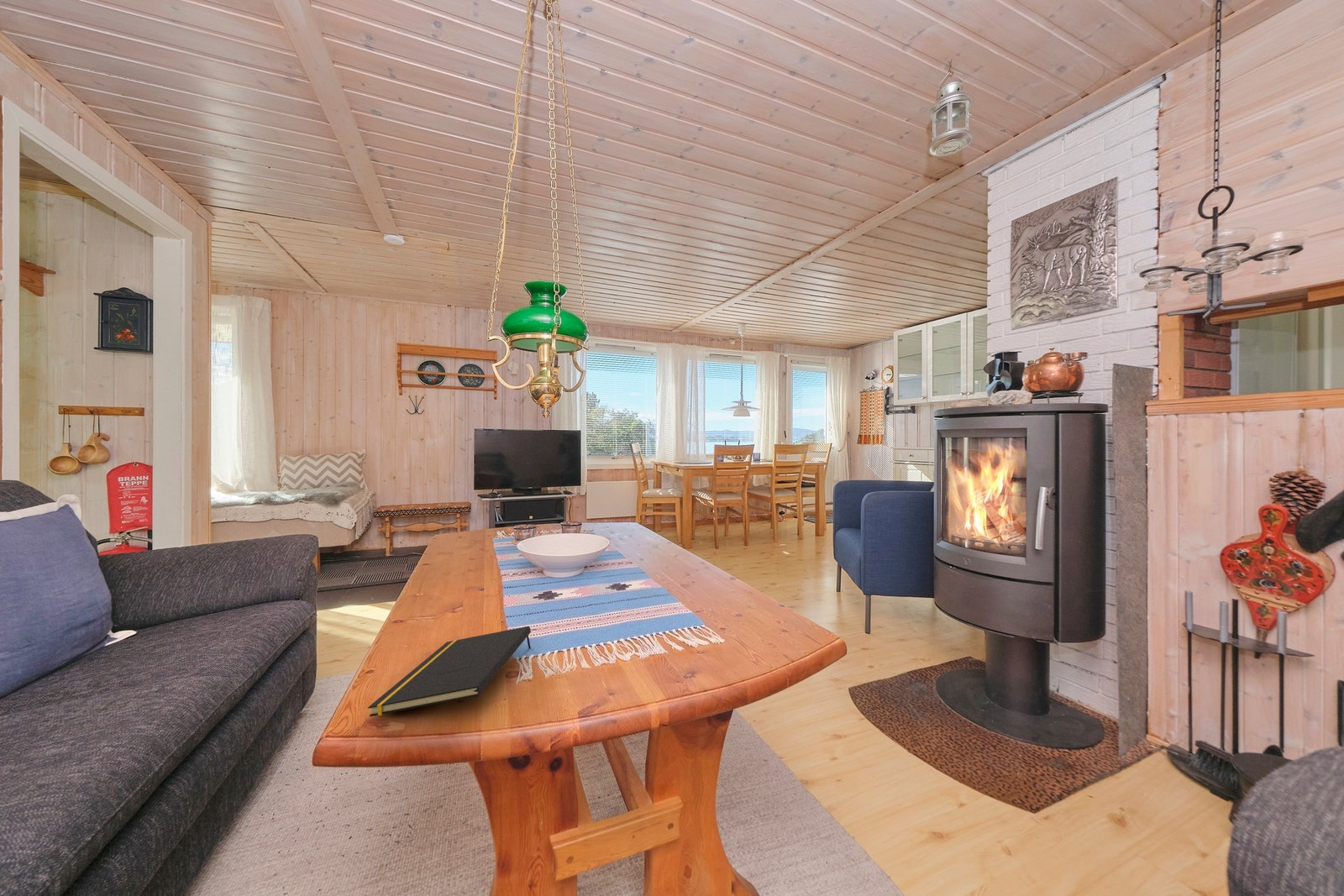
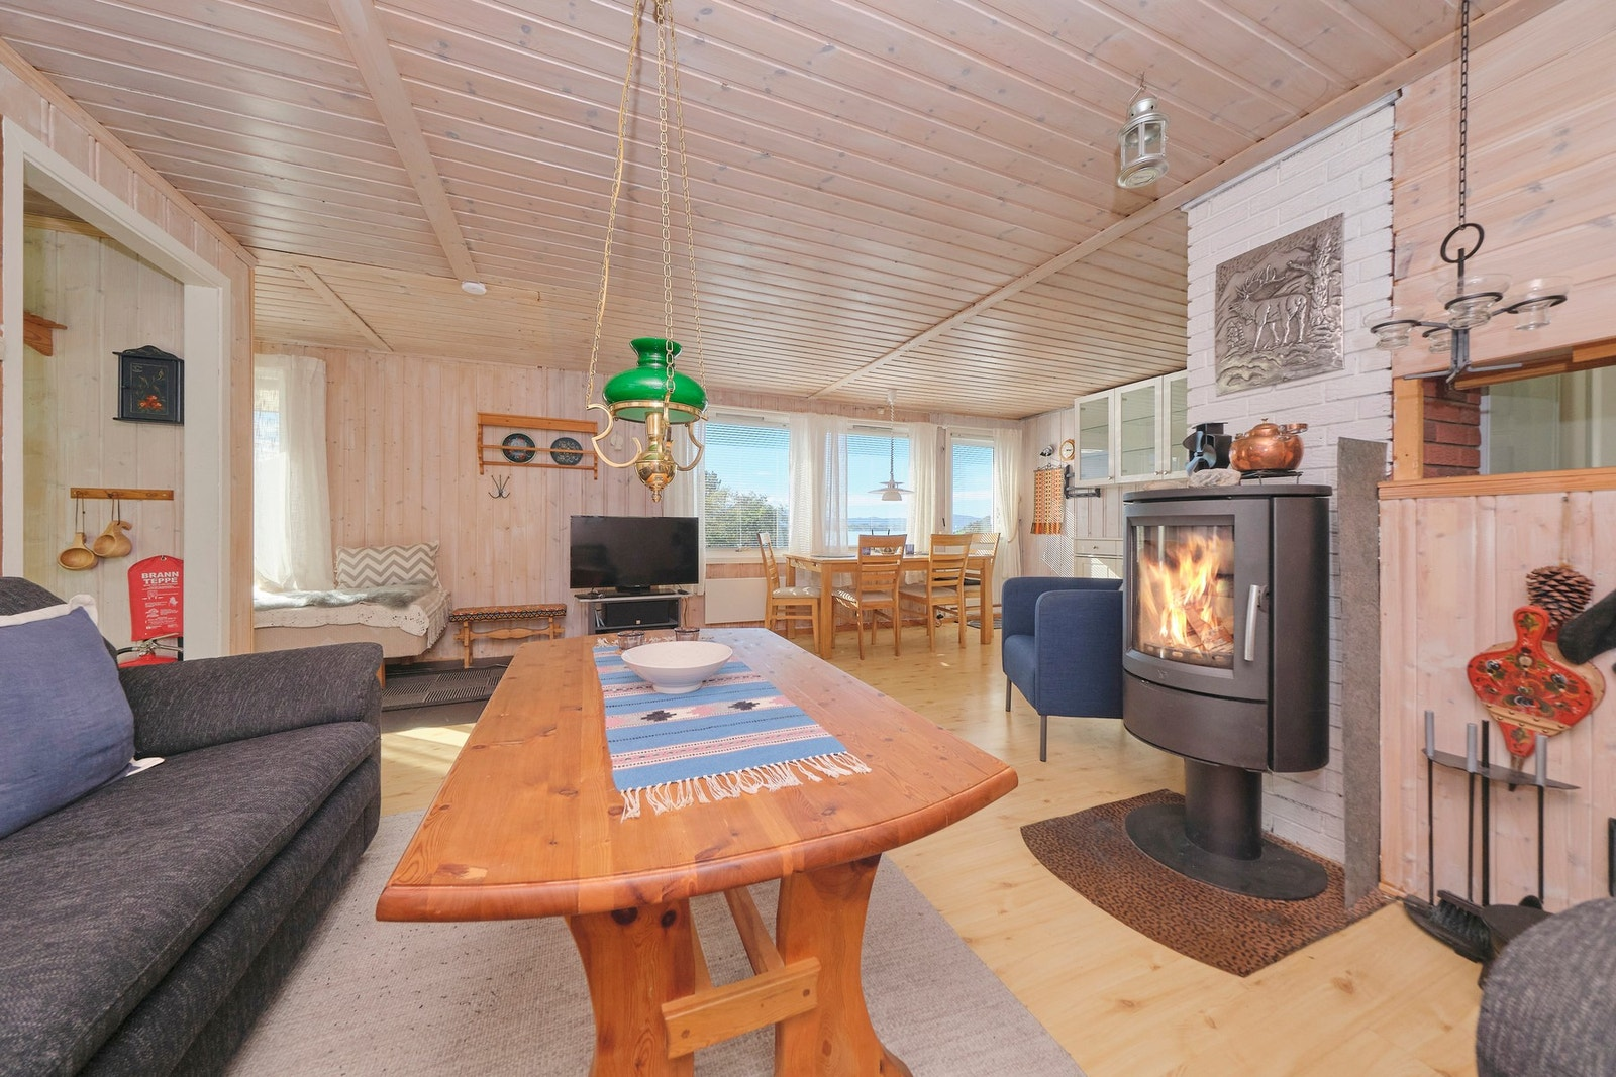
- notepad (460, 664)
